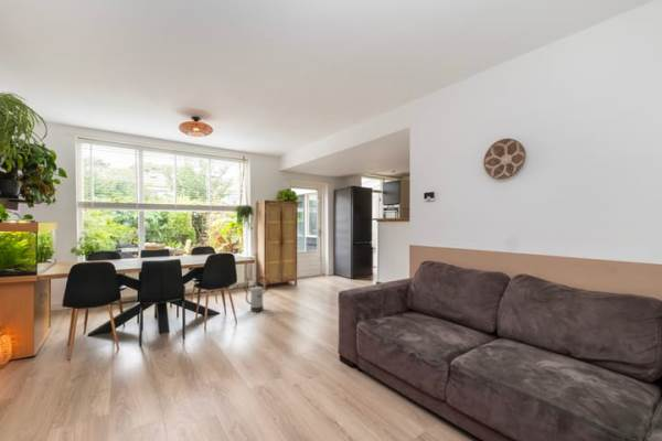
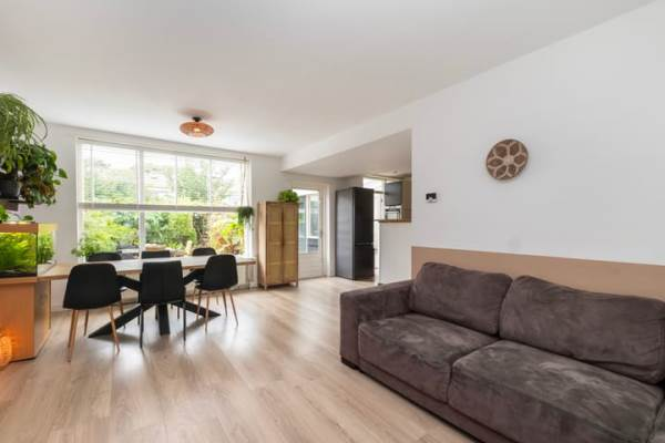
- watering can (256, 293)
